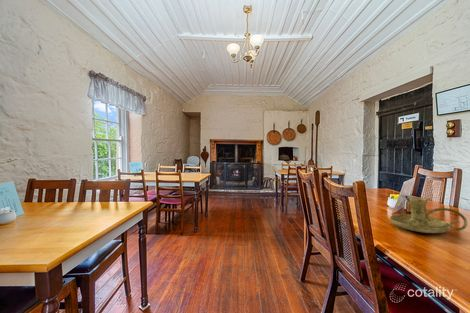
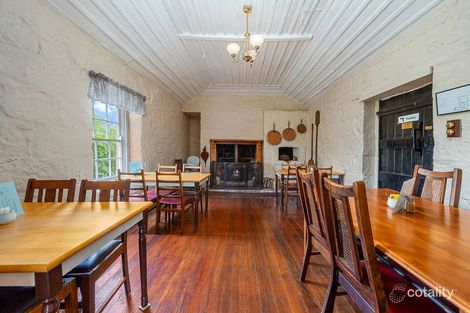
- candle holder (425, 214)
